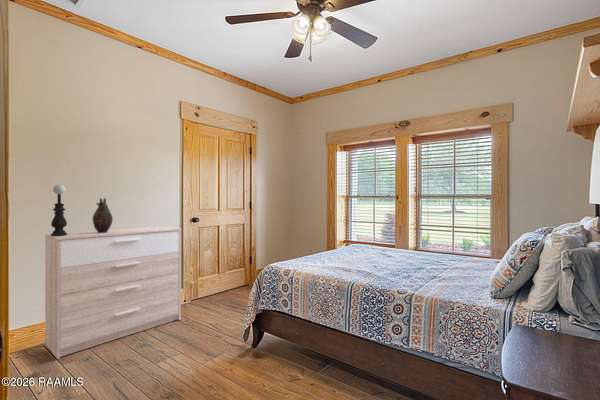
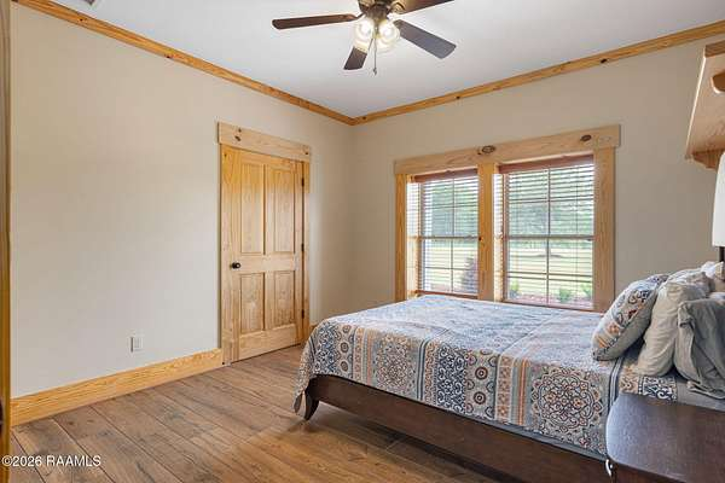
- decorative vase (102, 214)
- table lamp (59, 209)
- sideboard (119, 281)
